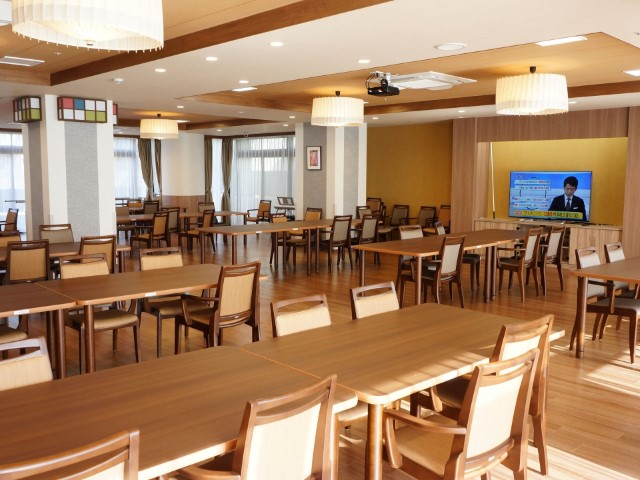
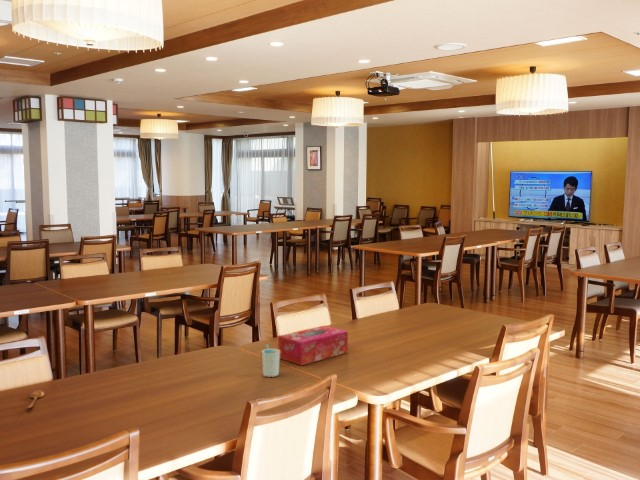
+ spoon (35, 399)
+ cup (271, 360)
+ tissue box (313, 344)
